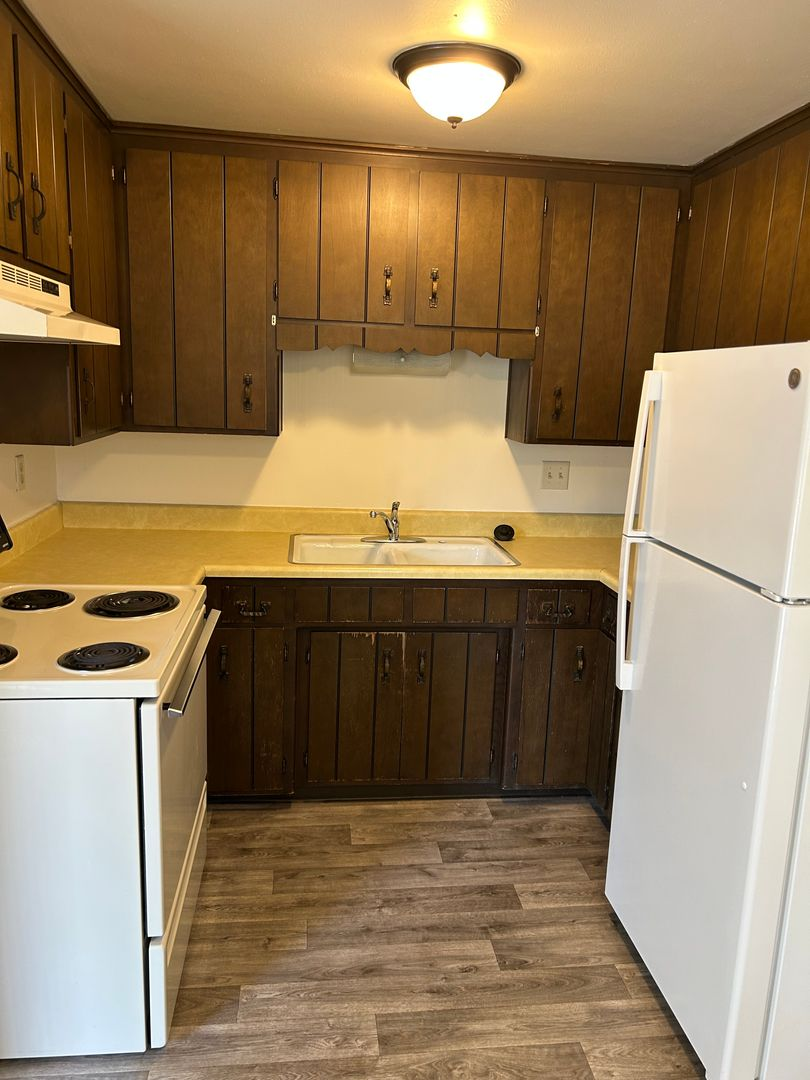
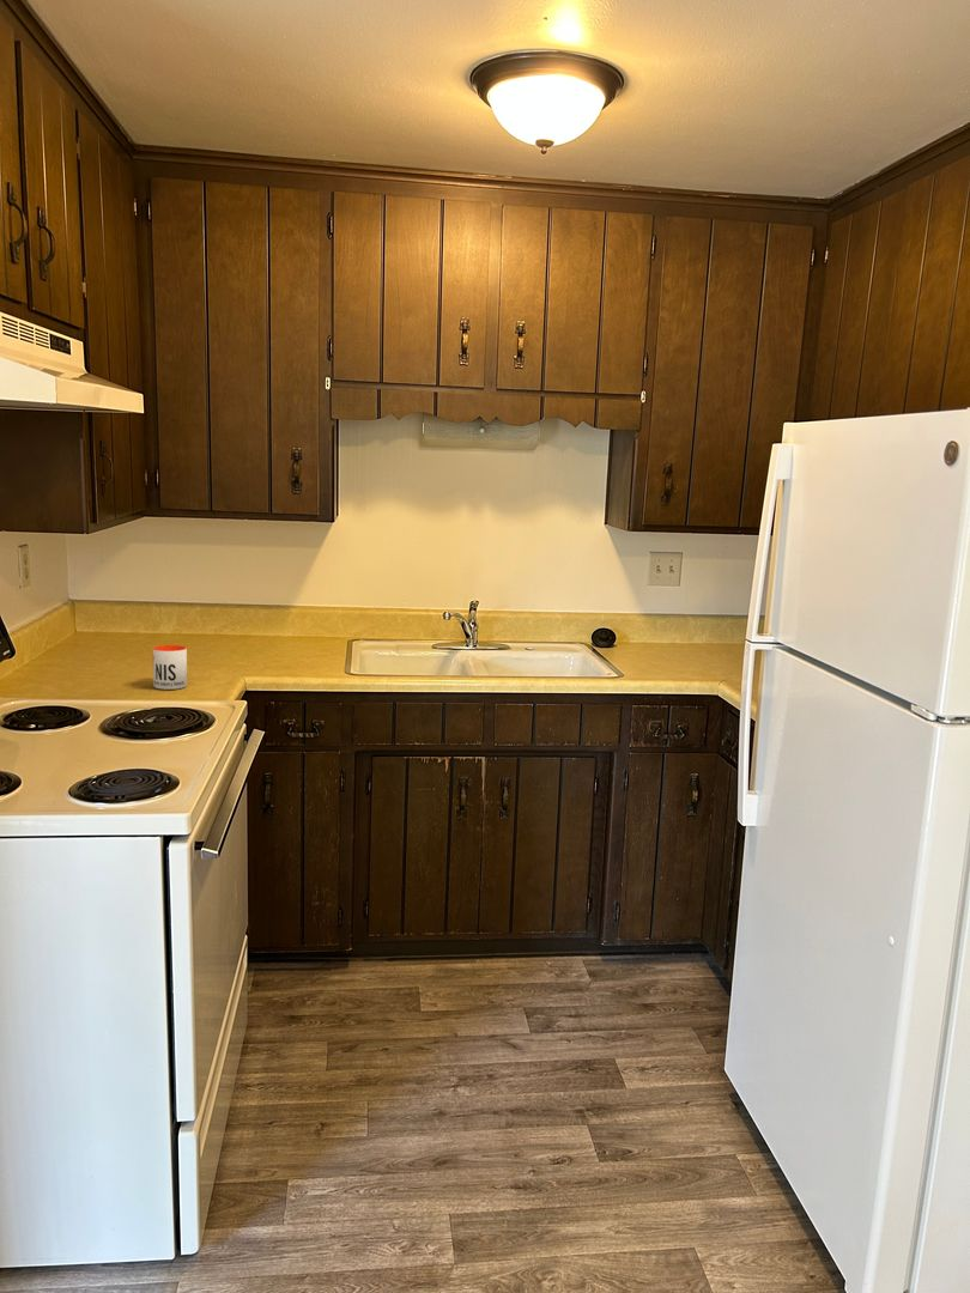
+ mug (168, 664)
